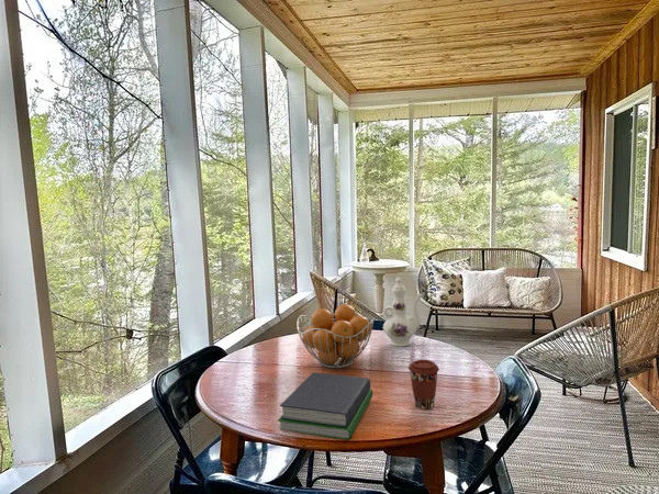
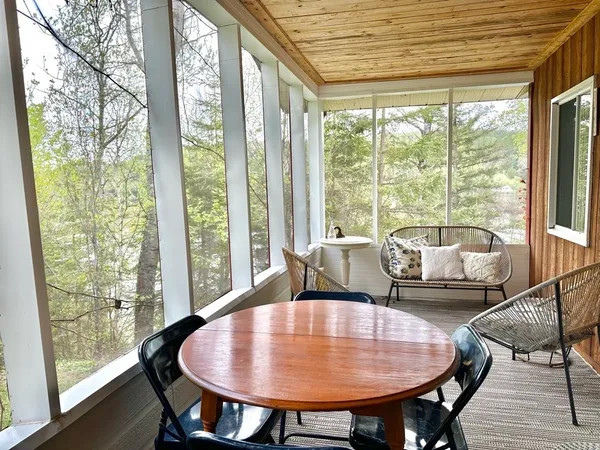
- coffee cup (424, 384)
- fruit basket (335, 335)
- book (328, 402)
- chinaware (403, 310)
